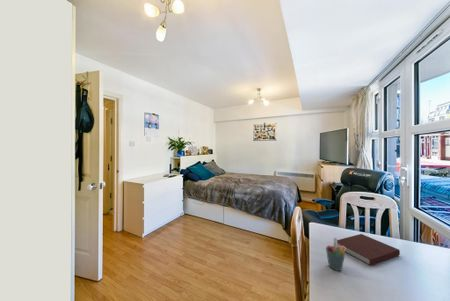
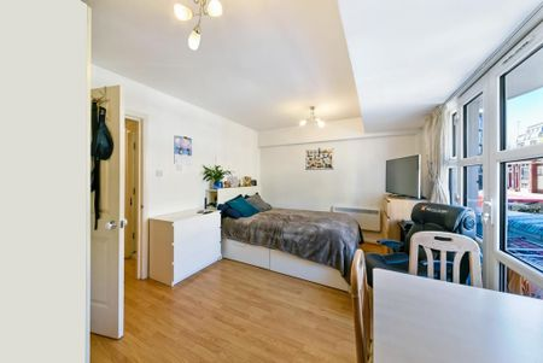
- pen holder (335, 254)
- notebook (365, 247)
